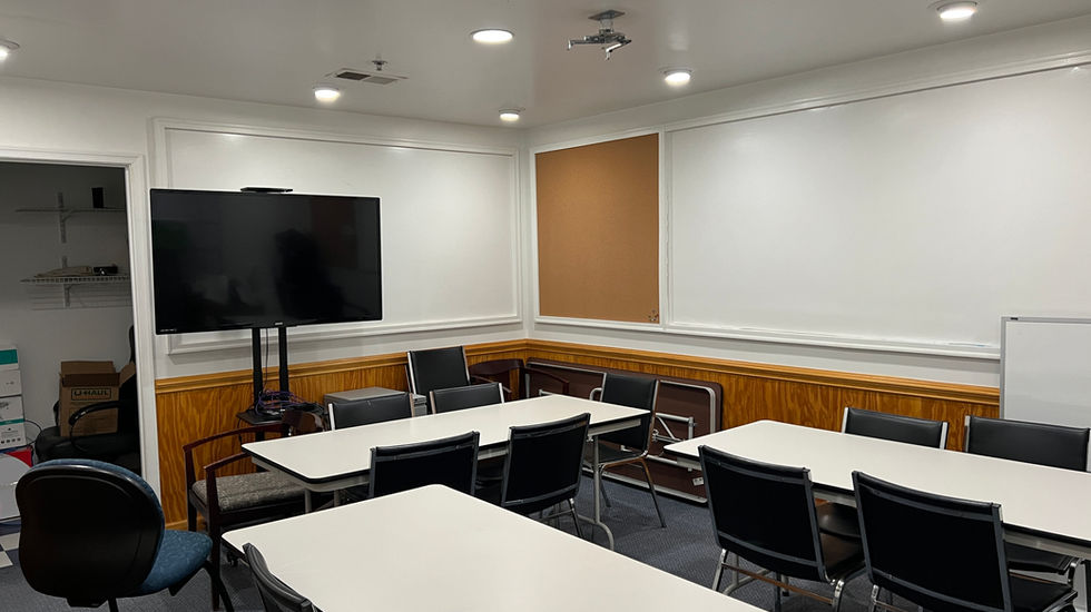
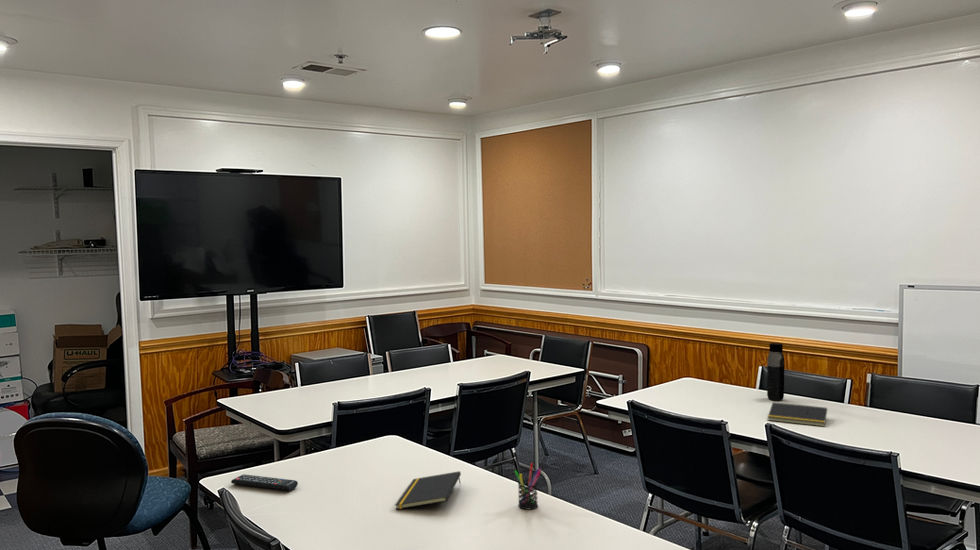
+ notepad (429, 489)
+ pen holder (526, 484)
+ remote control (264, 482)
+ water bottle (775, 371)
+ notepad (797, 413)
